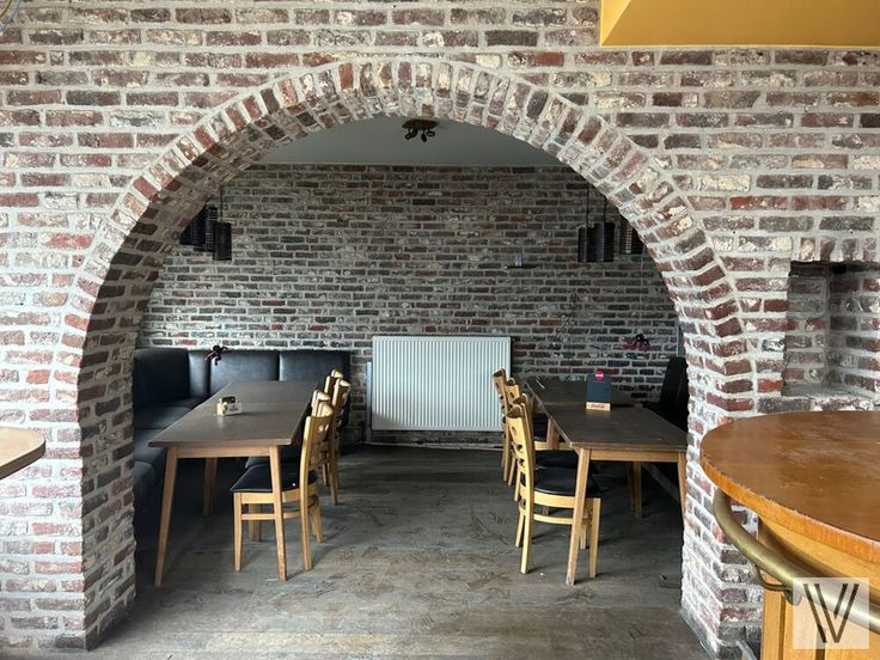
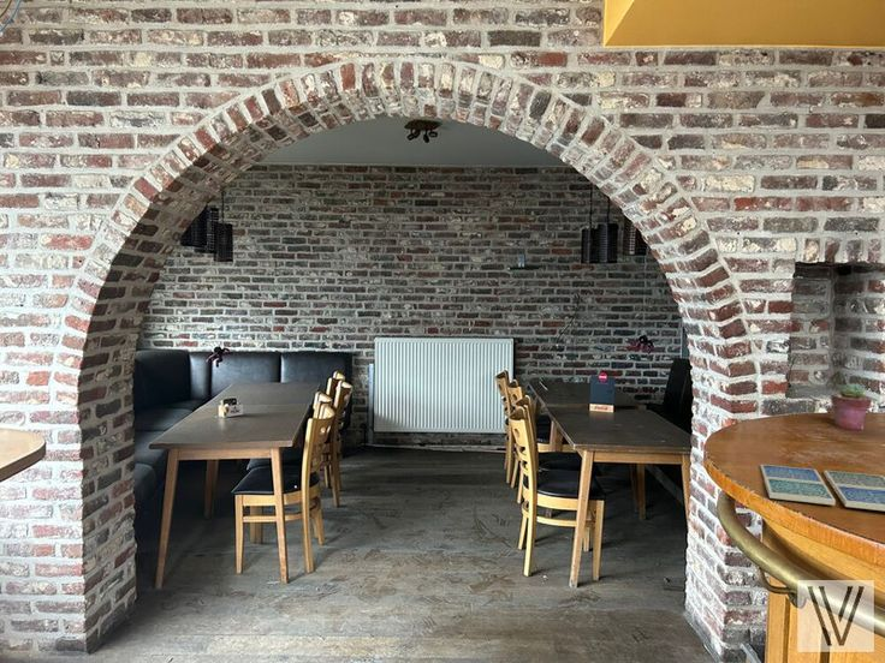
+ potted succulent (850, 405)
+ drink coaster (831, 485)
